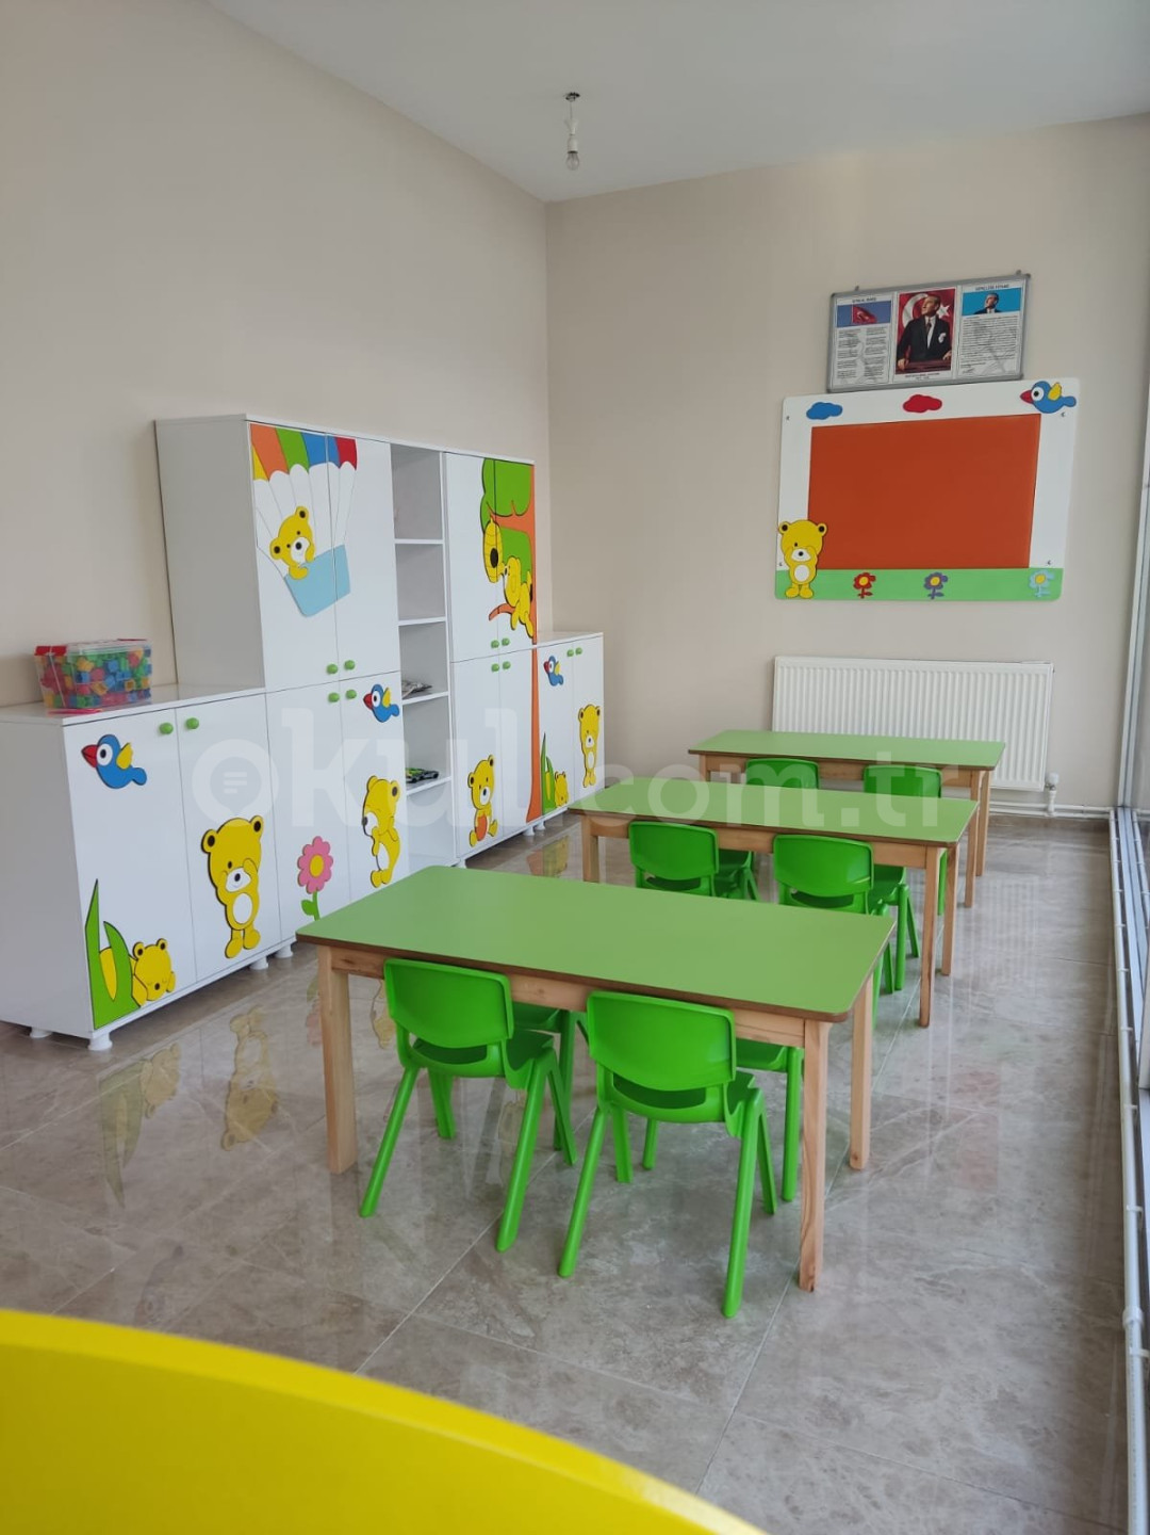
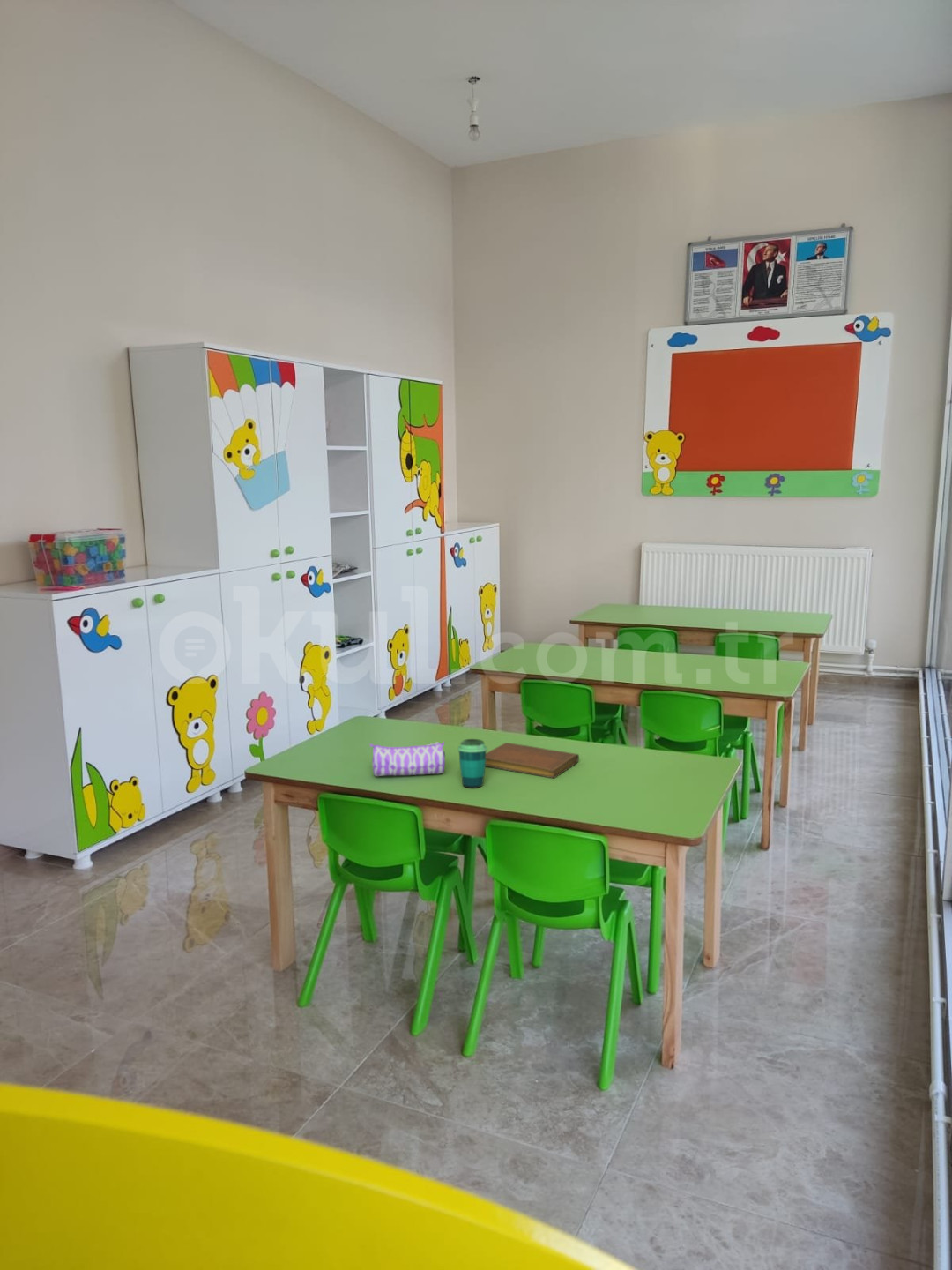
+ pencil case (409, 758)
+ notebook (529, 758)
+ cup (472, 763)
